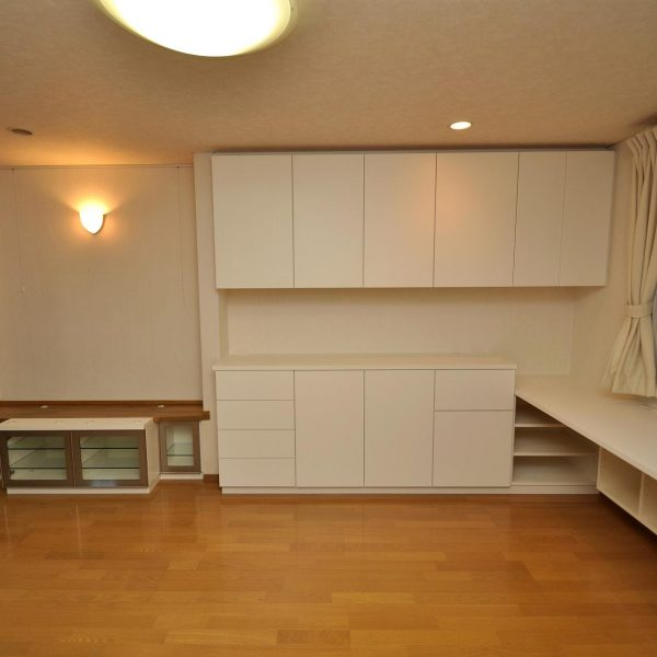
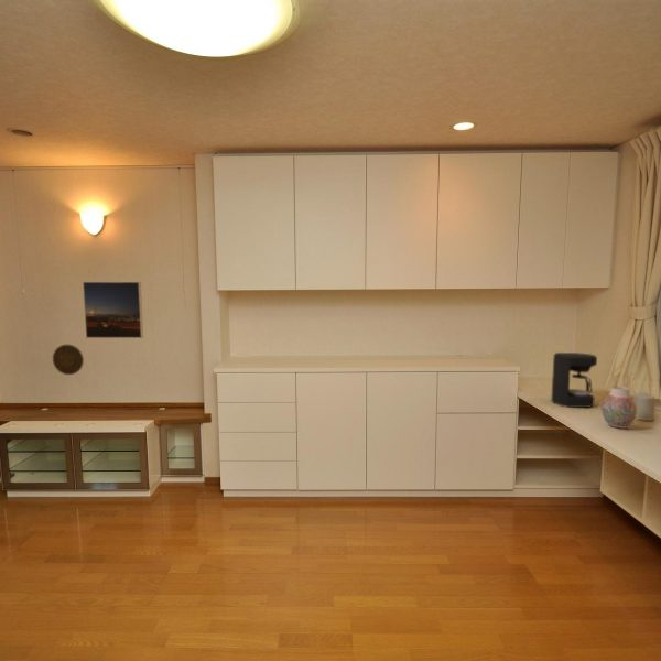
+ coffee maker (573, 377)
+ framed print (112, 310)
+ decorative plate (67, 359)
+ candle (643, 404)
+ vase (618, 407)
